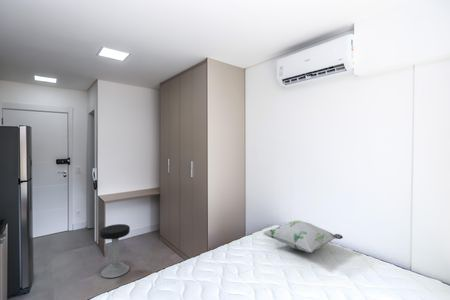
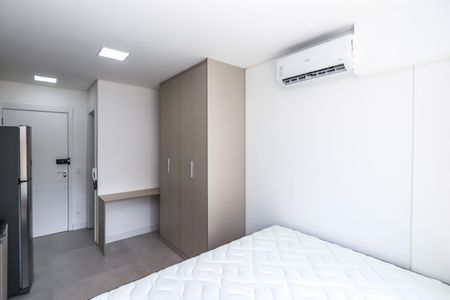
- decorative pillow (302, 235)
- stool (115, 249)
